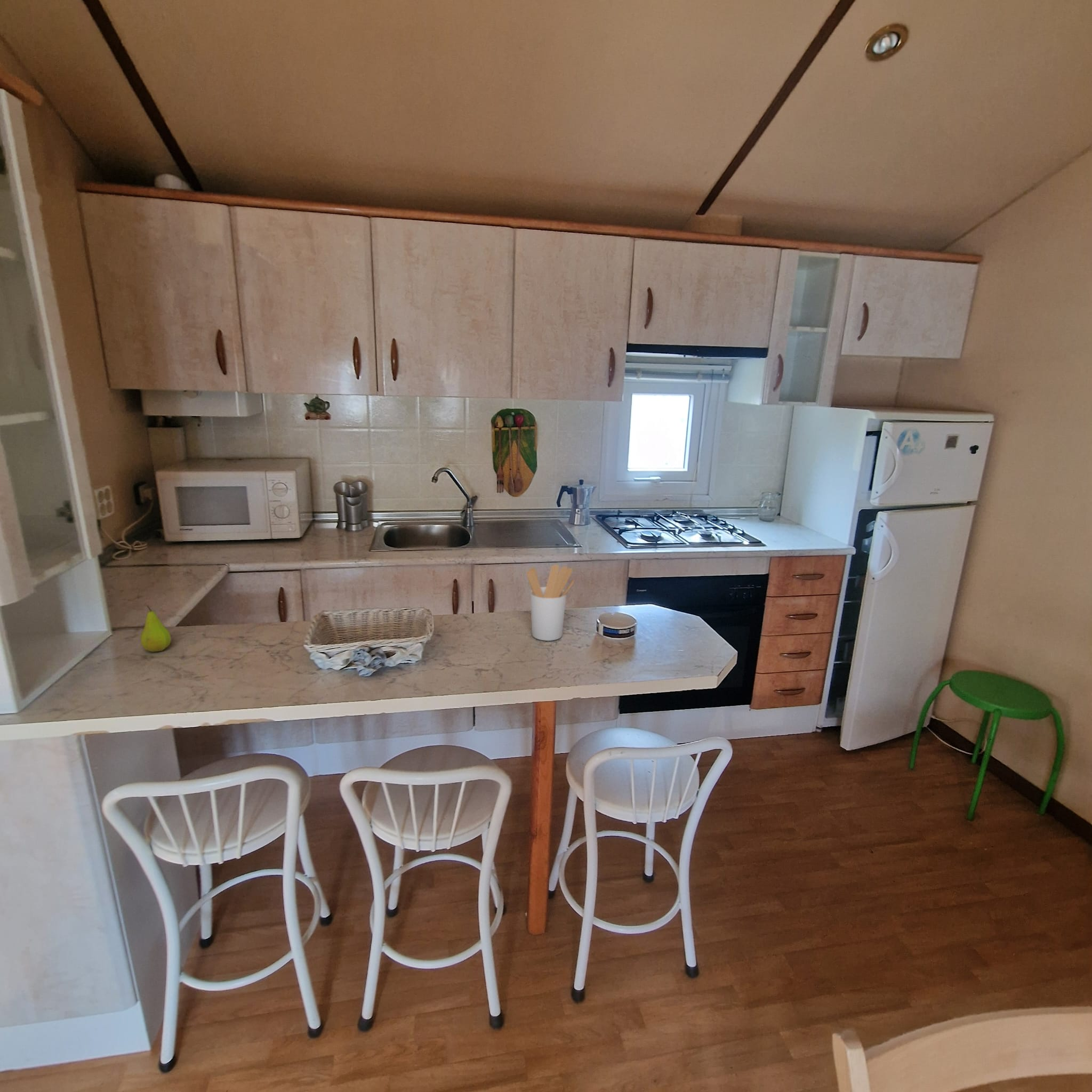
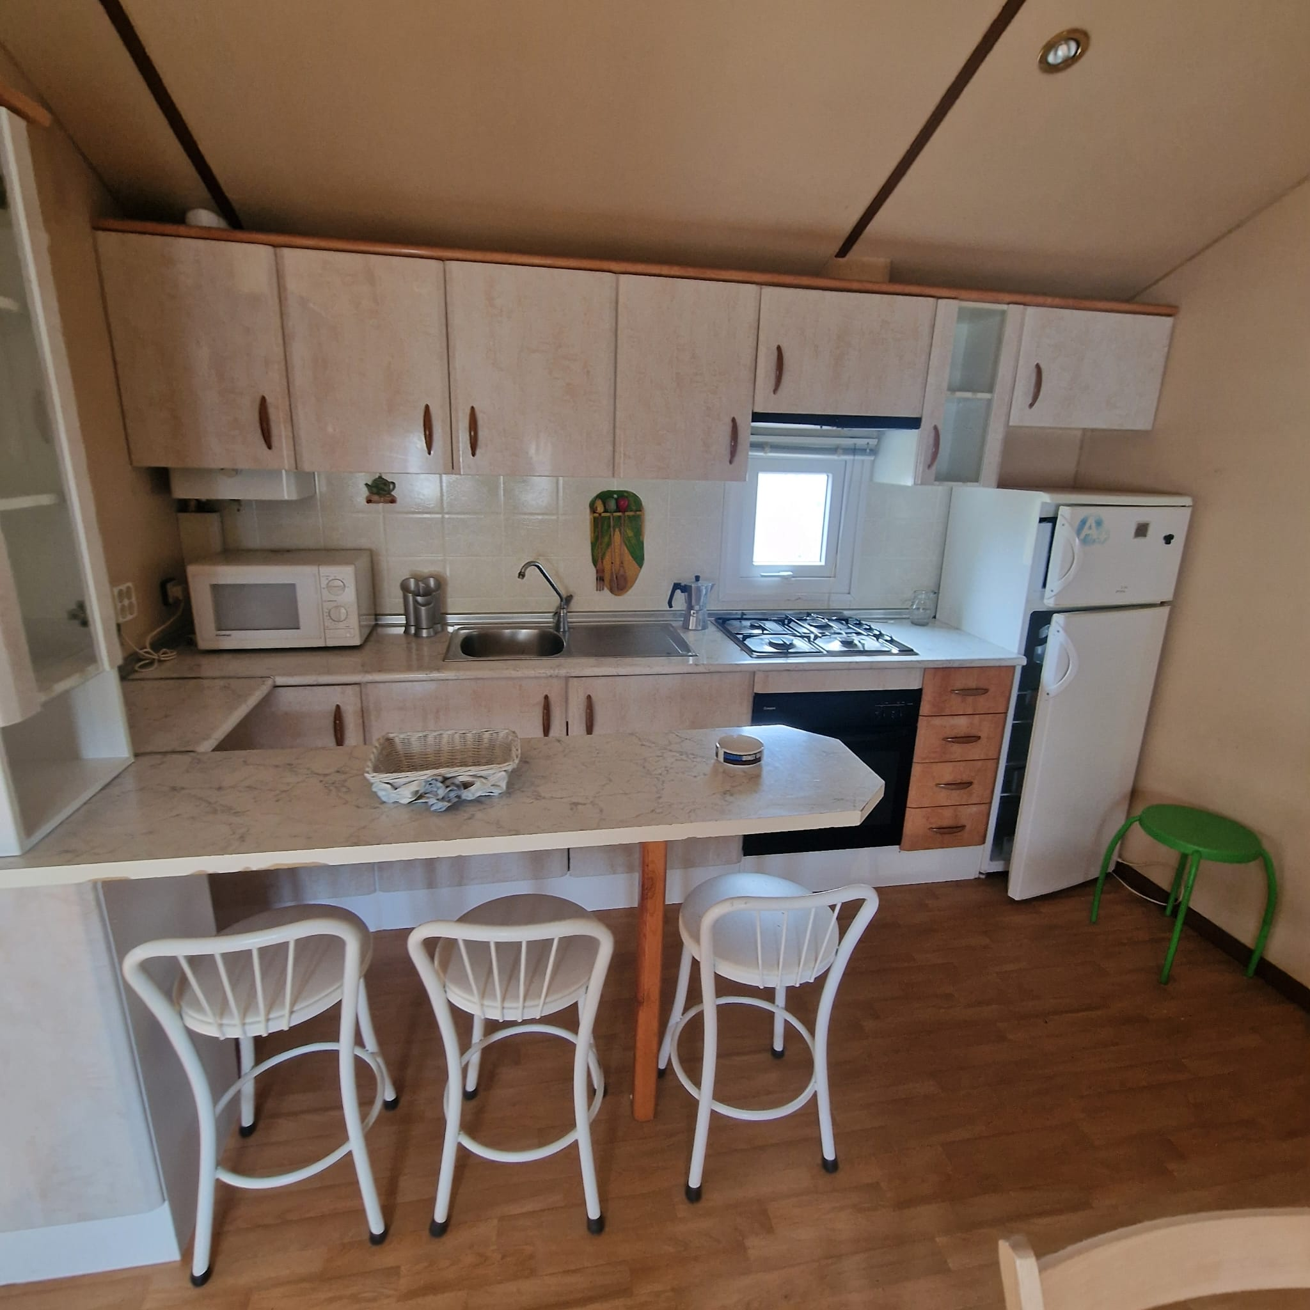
- utensil holder (552, 600)
- fruit (154, 627)
